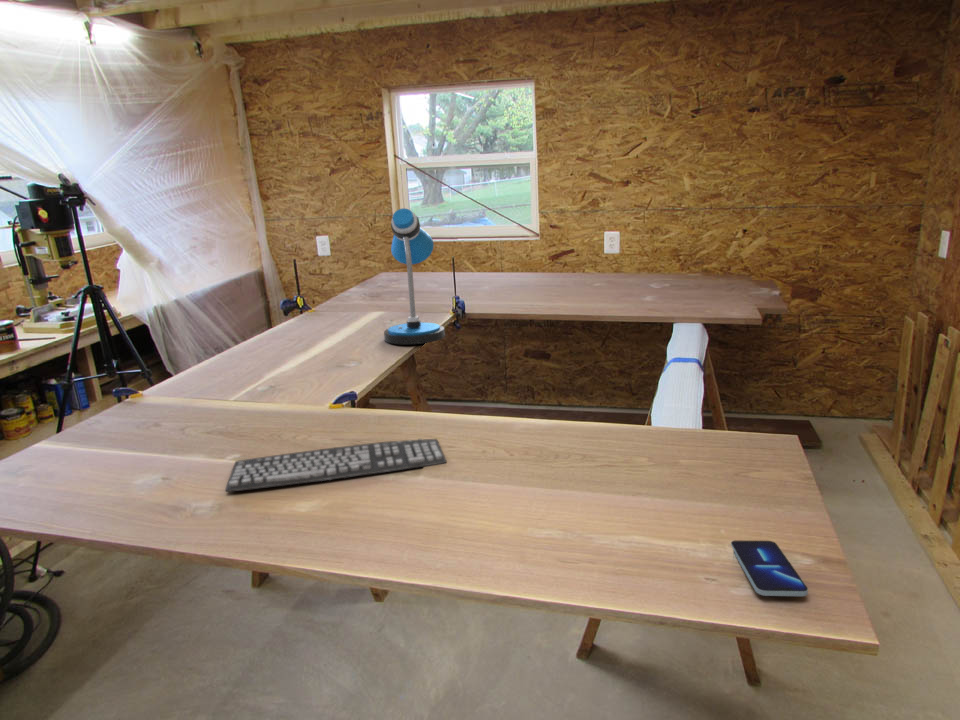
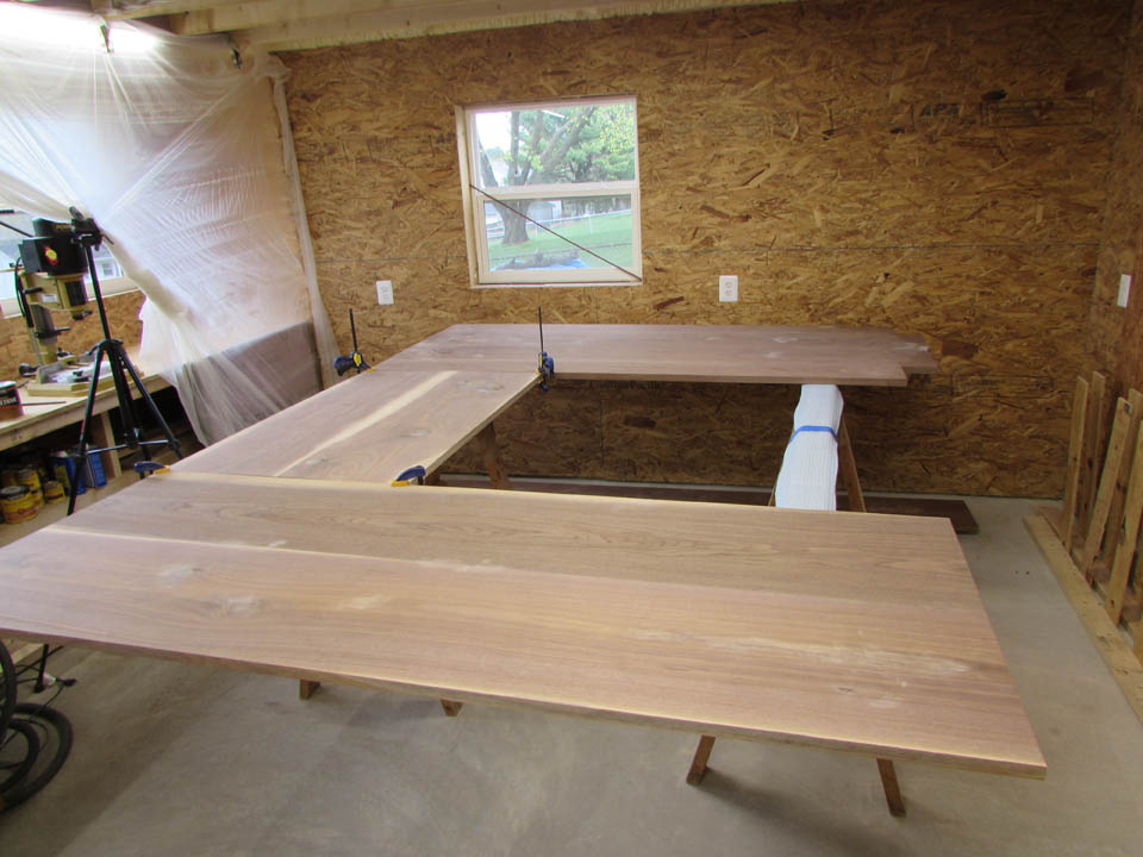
- keyboard (339, 460)
- desk lamp (409, 272)
- smartphone (766, 566)
